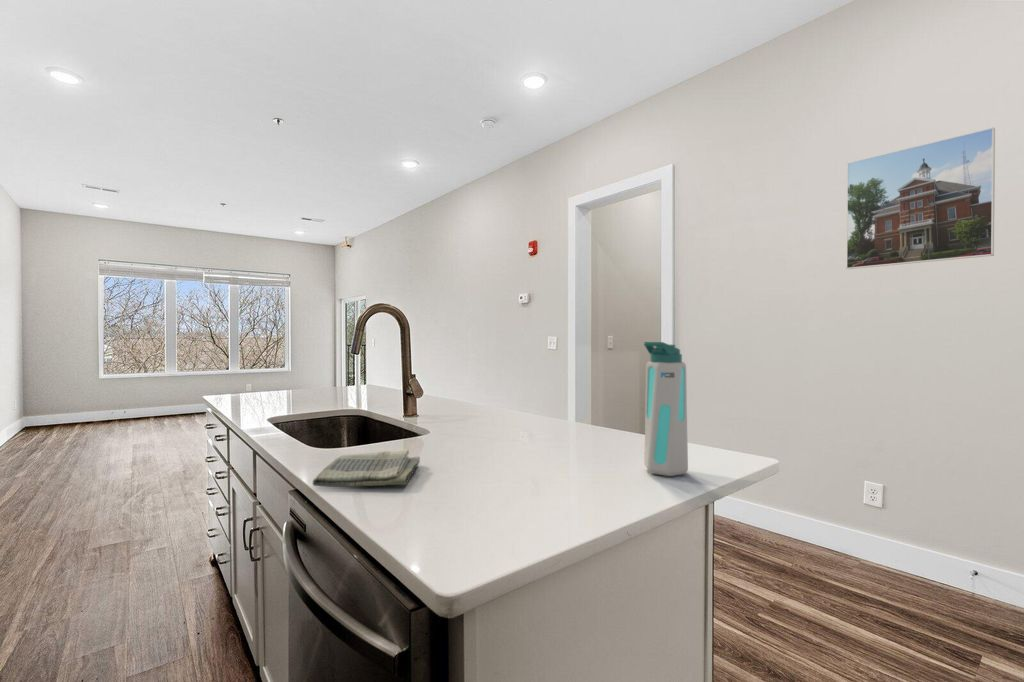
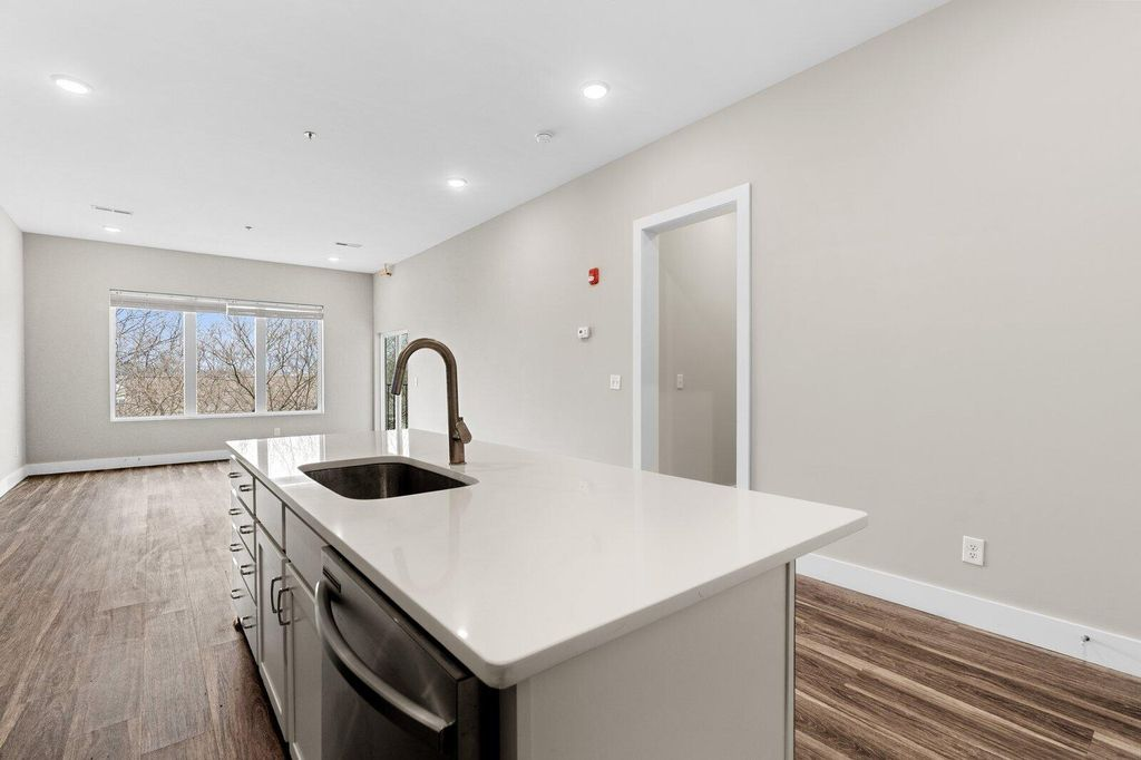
- water bottle (664, 407)
- dish towel (371, 466)
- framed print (914, 205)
